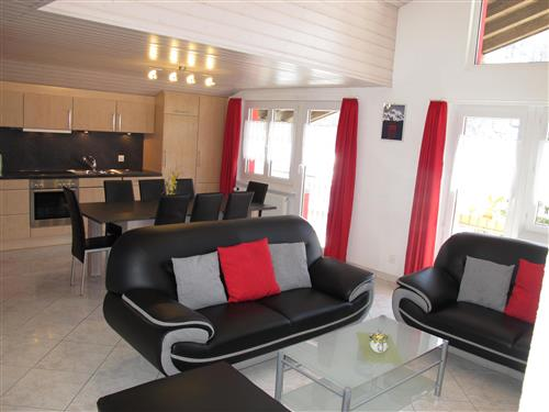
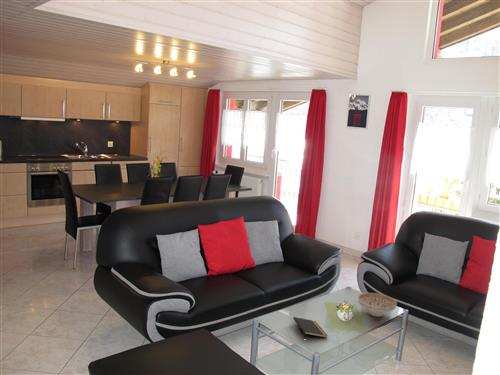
+ notepad (309, 327)
+ decorative bowl (376, 306)
